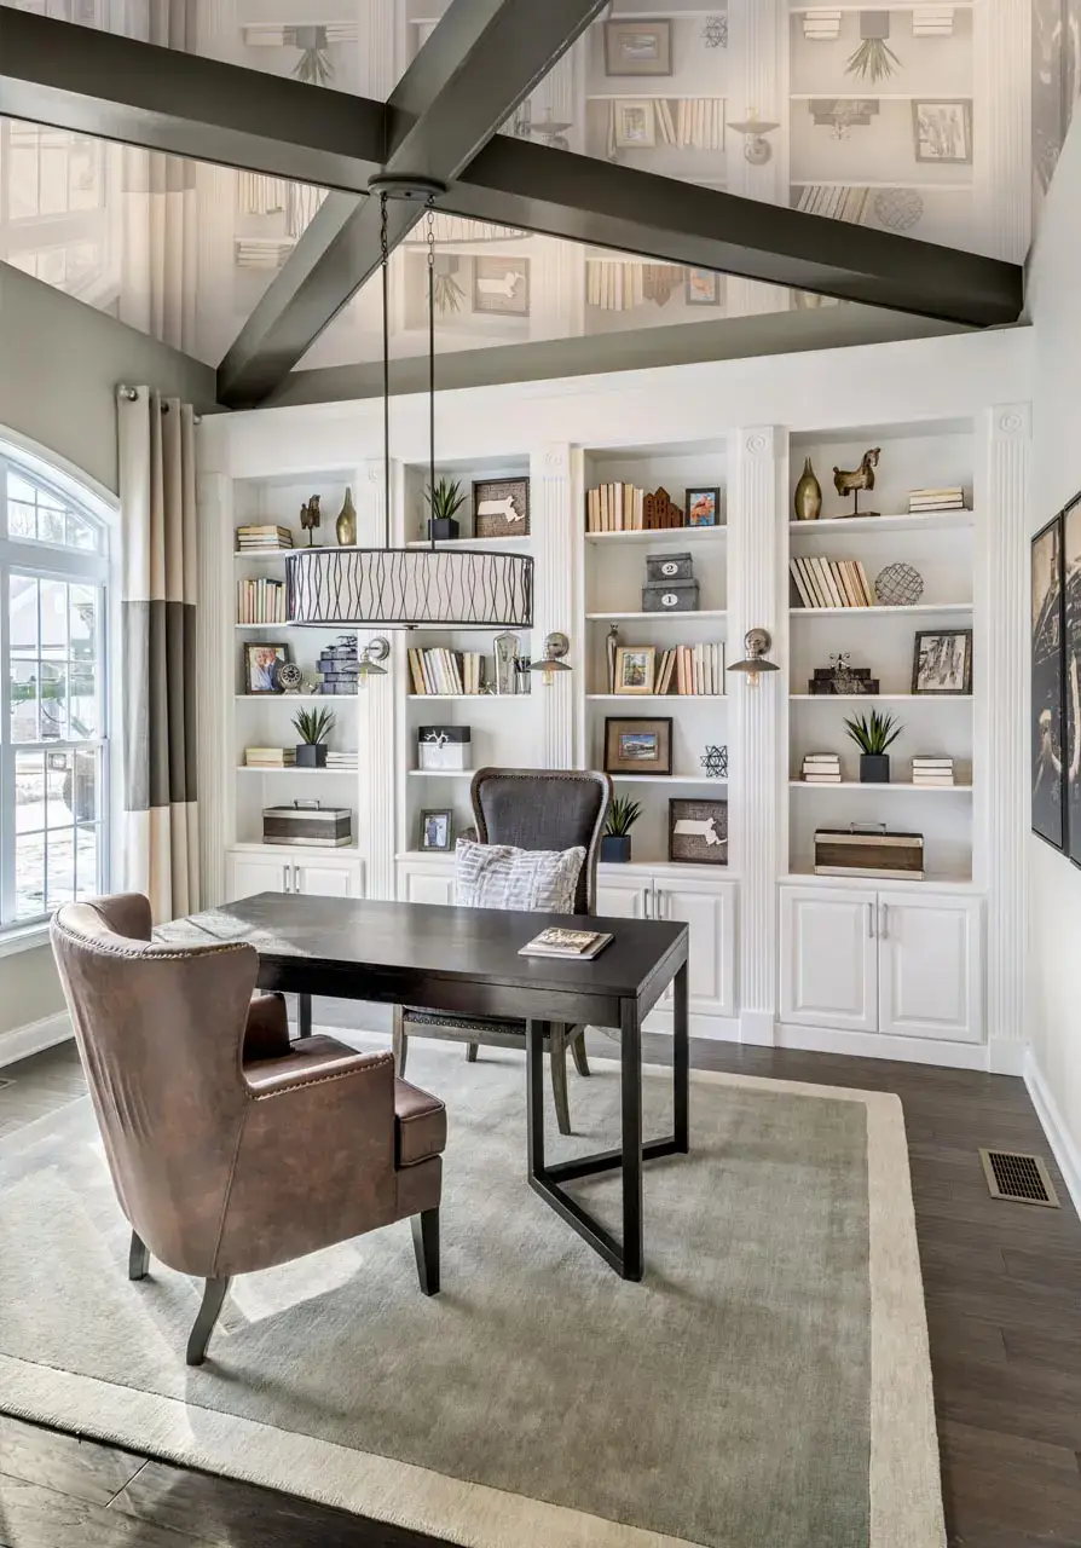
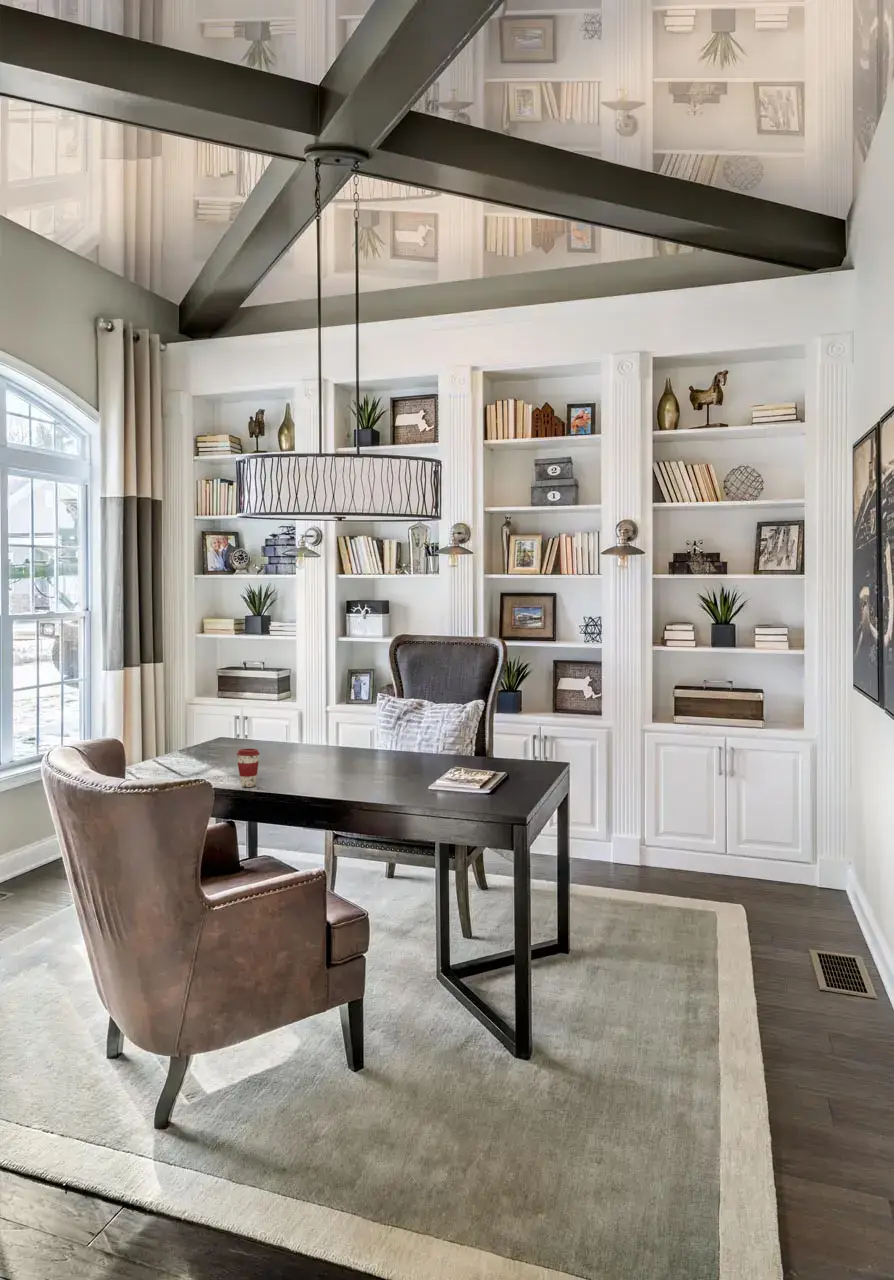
+ coffee cup (248, 767)
